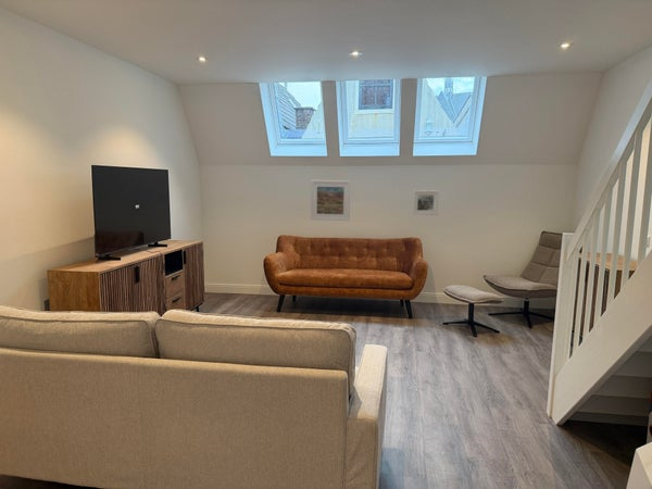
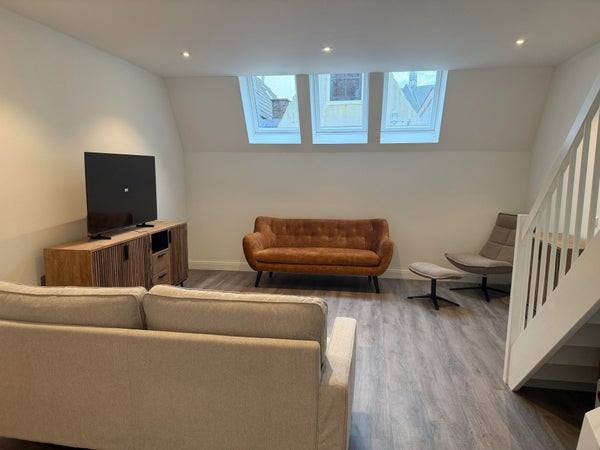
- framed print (329, 200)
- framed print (425, 202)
